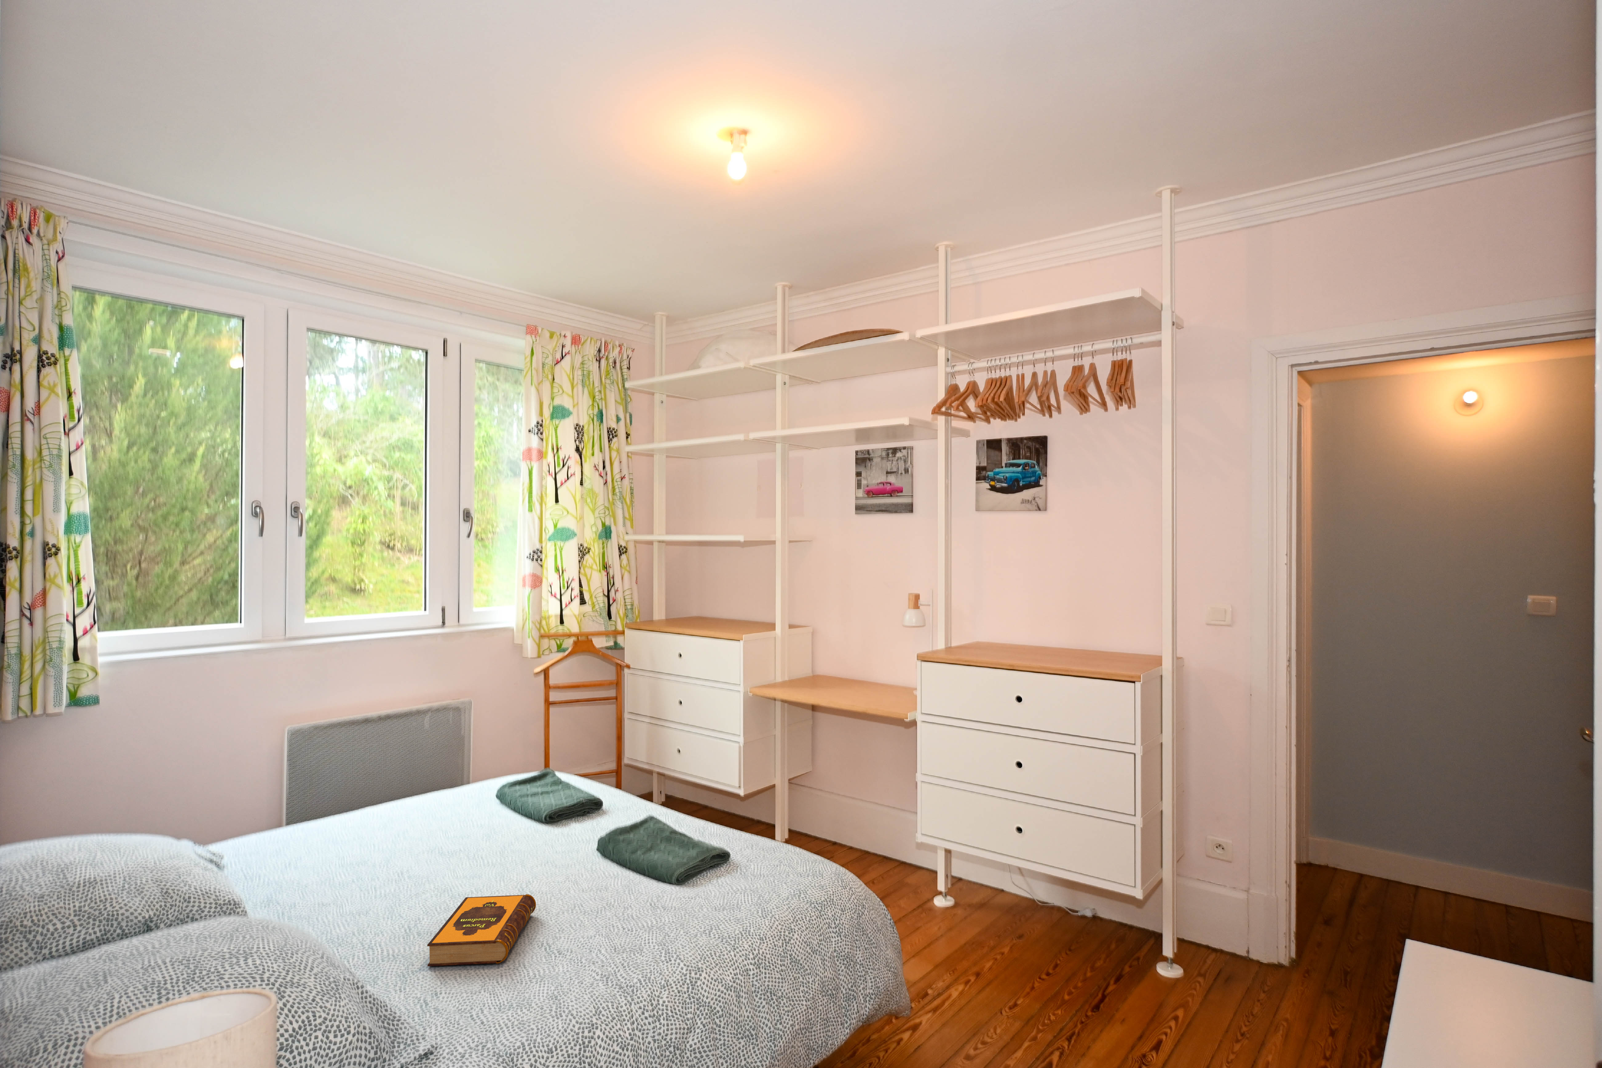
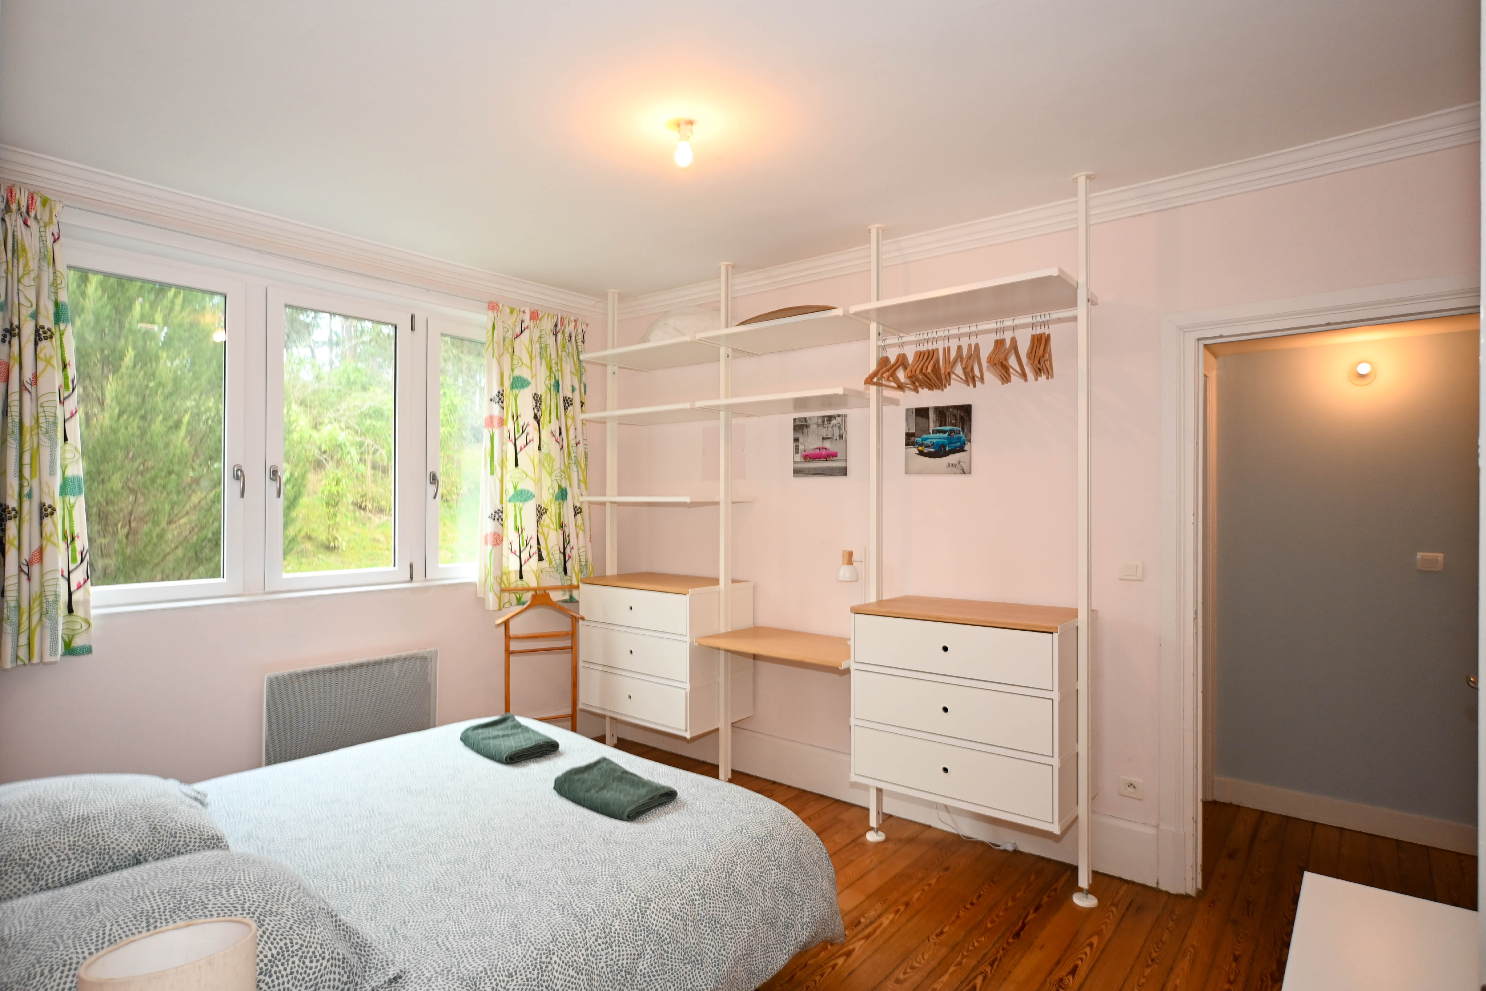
- hardback book (485, 927)
